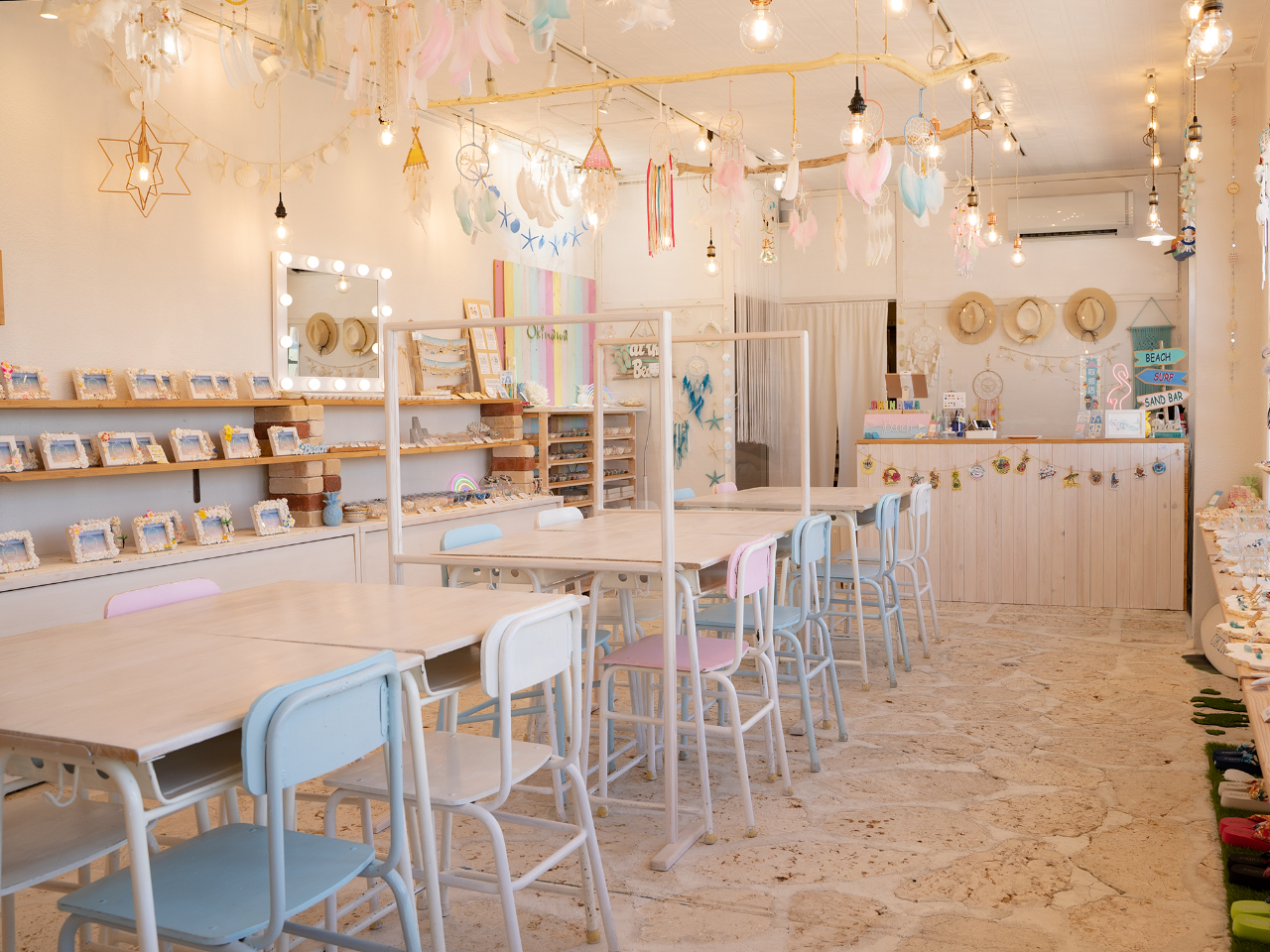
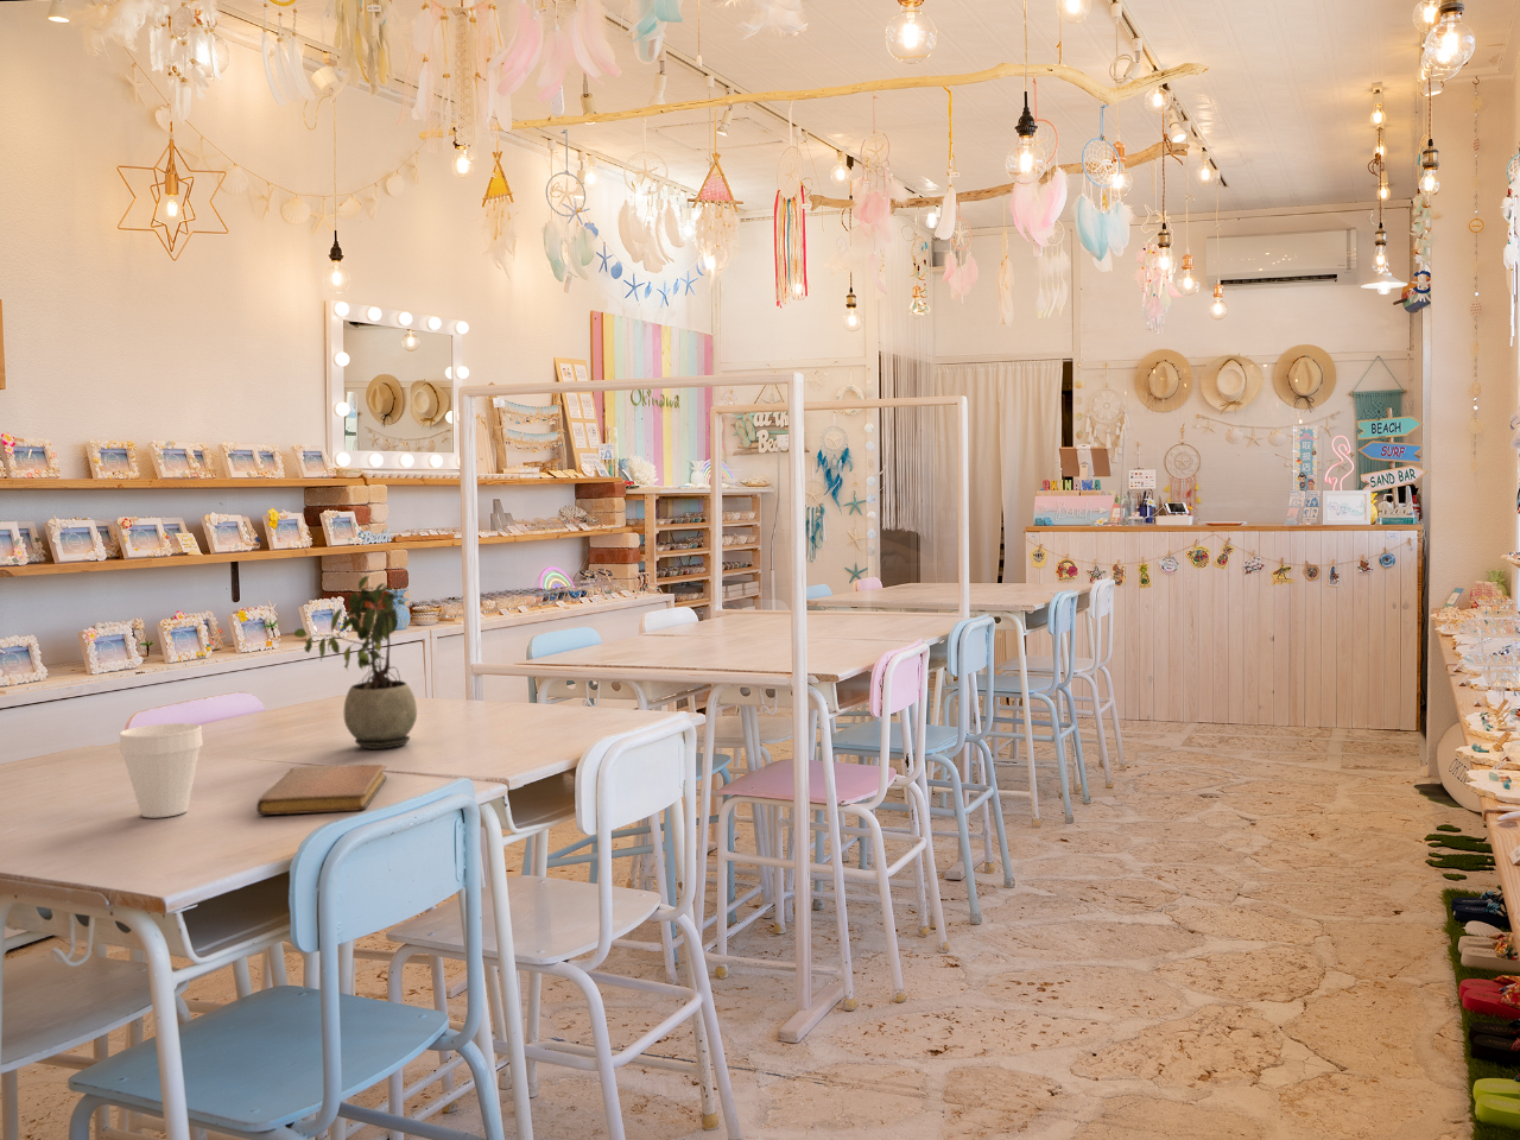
+ potted plant (363, 661)
+ notebook (326, 787)
+ cup (162, 771)
